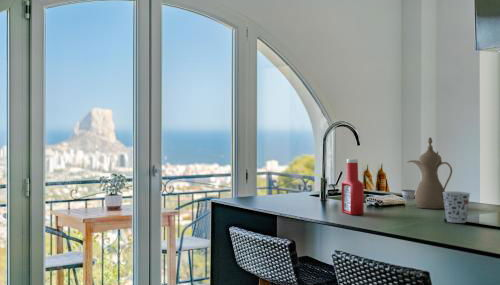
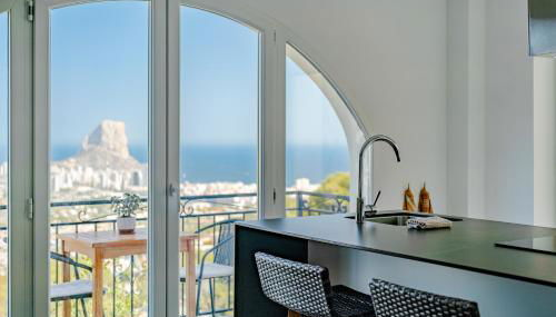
- teapot (426, 172)
- soap bottle (352, 185)
- cup (456, 207)
